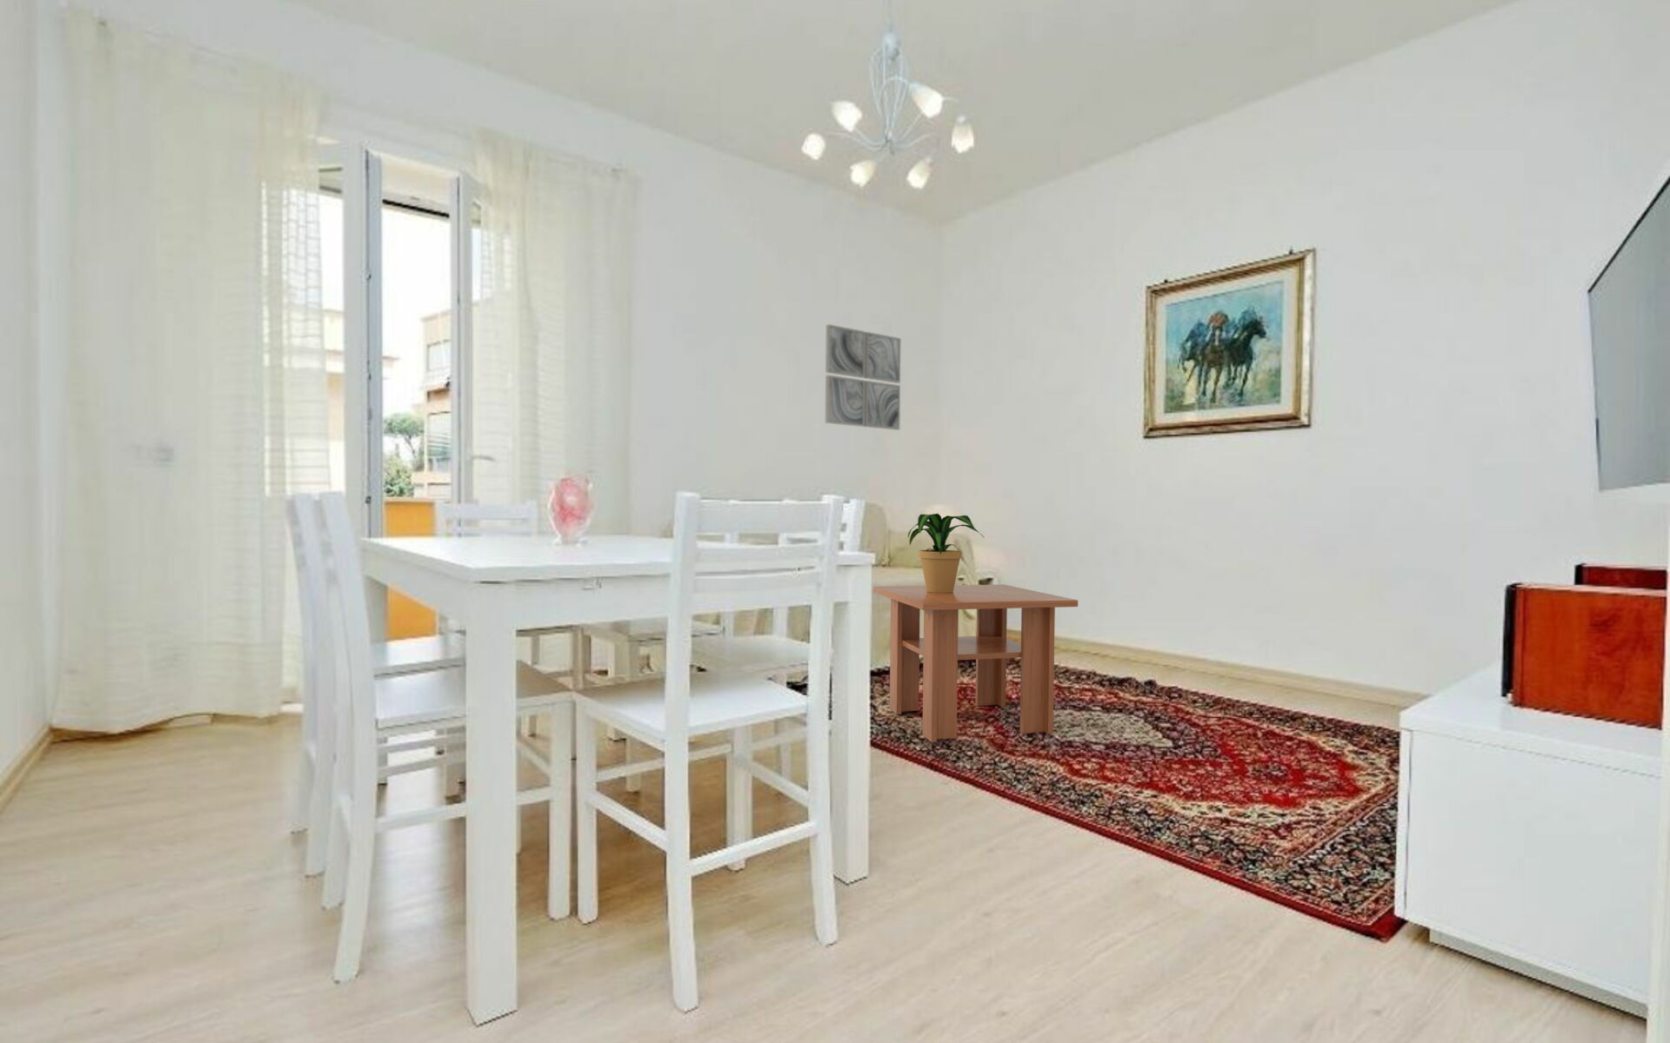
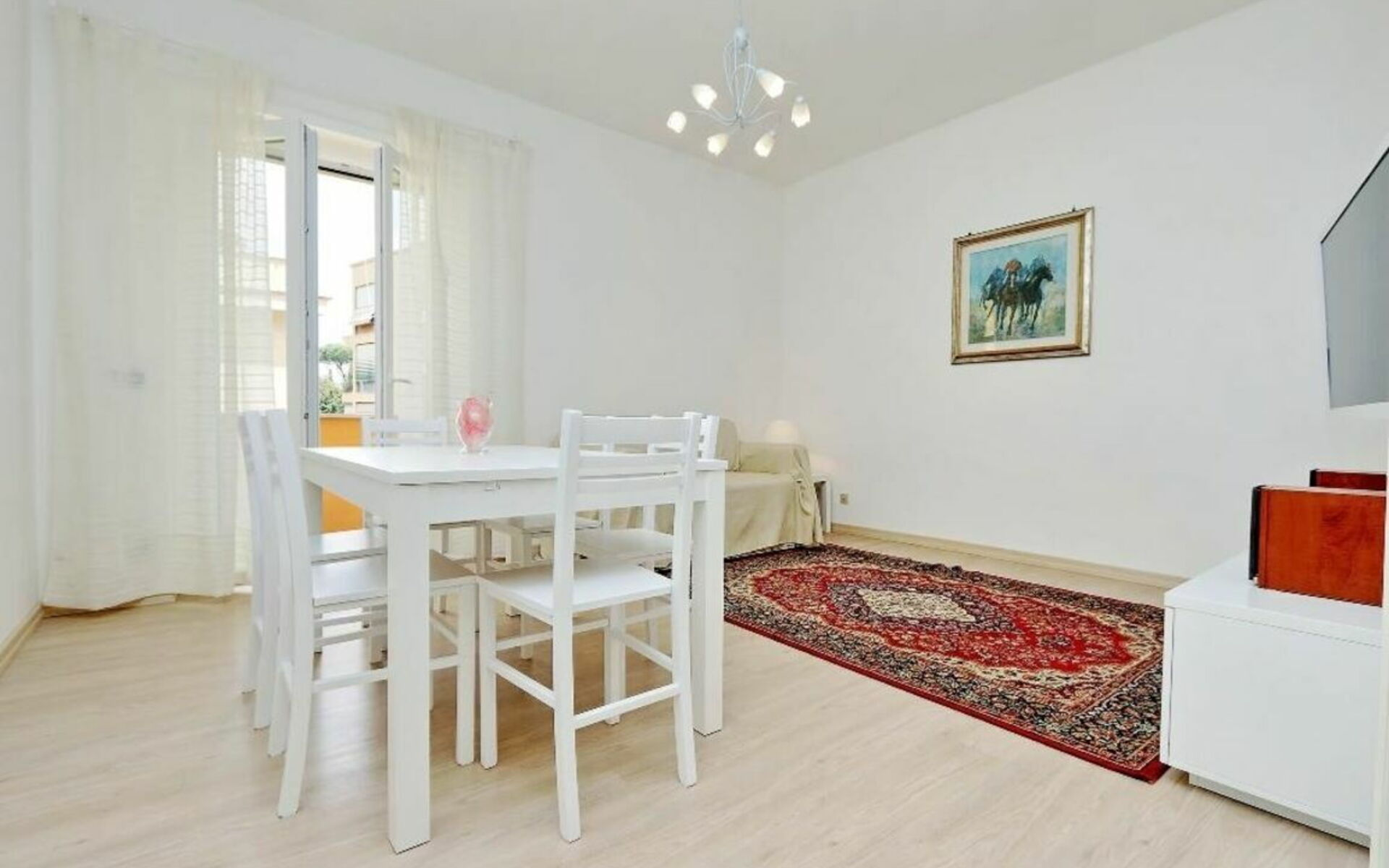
- coffee table (967, 656)
- wall art (863, 380)
- potted plant (940, 552)
